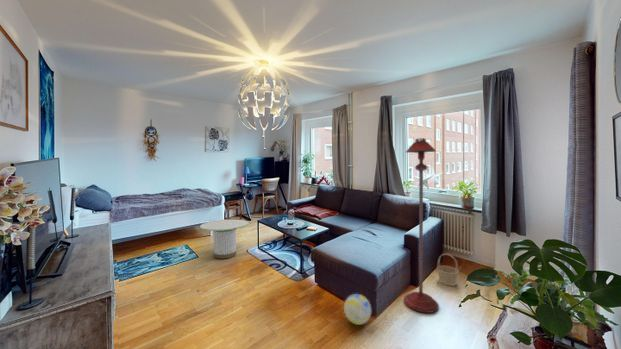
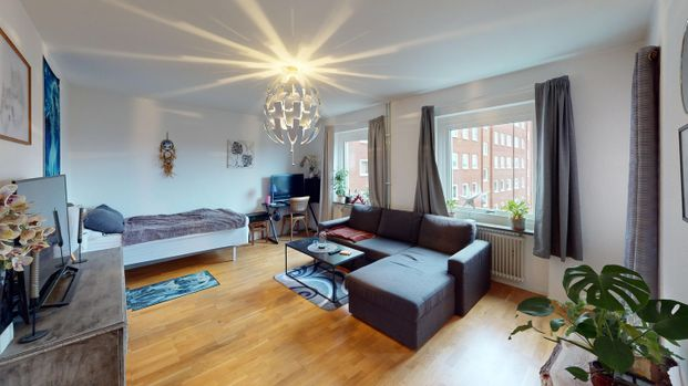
- ball (357, 308)
- side table (225, 239)
- basket (447, 267)
- floor lamp (421, 221)
